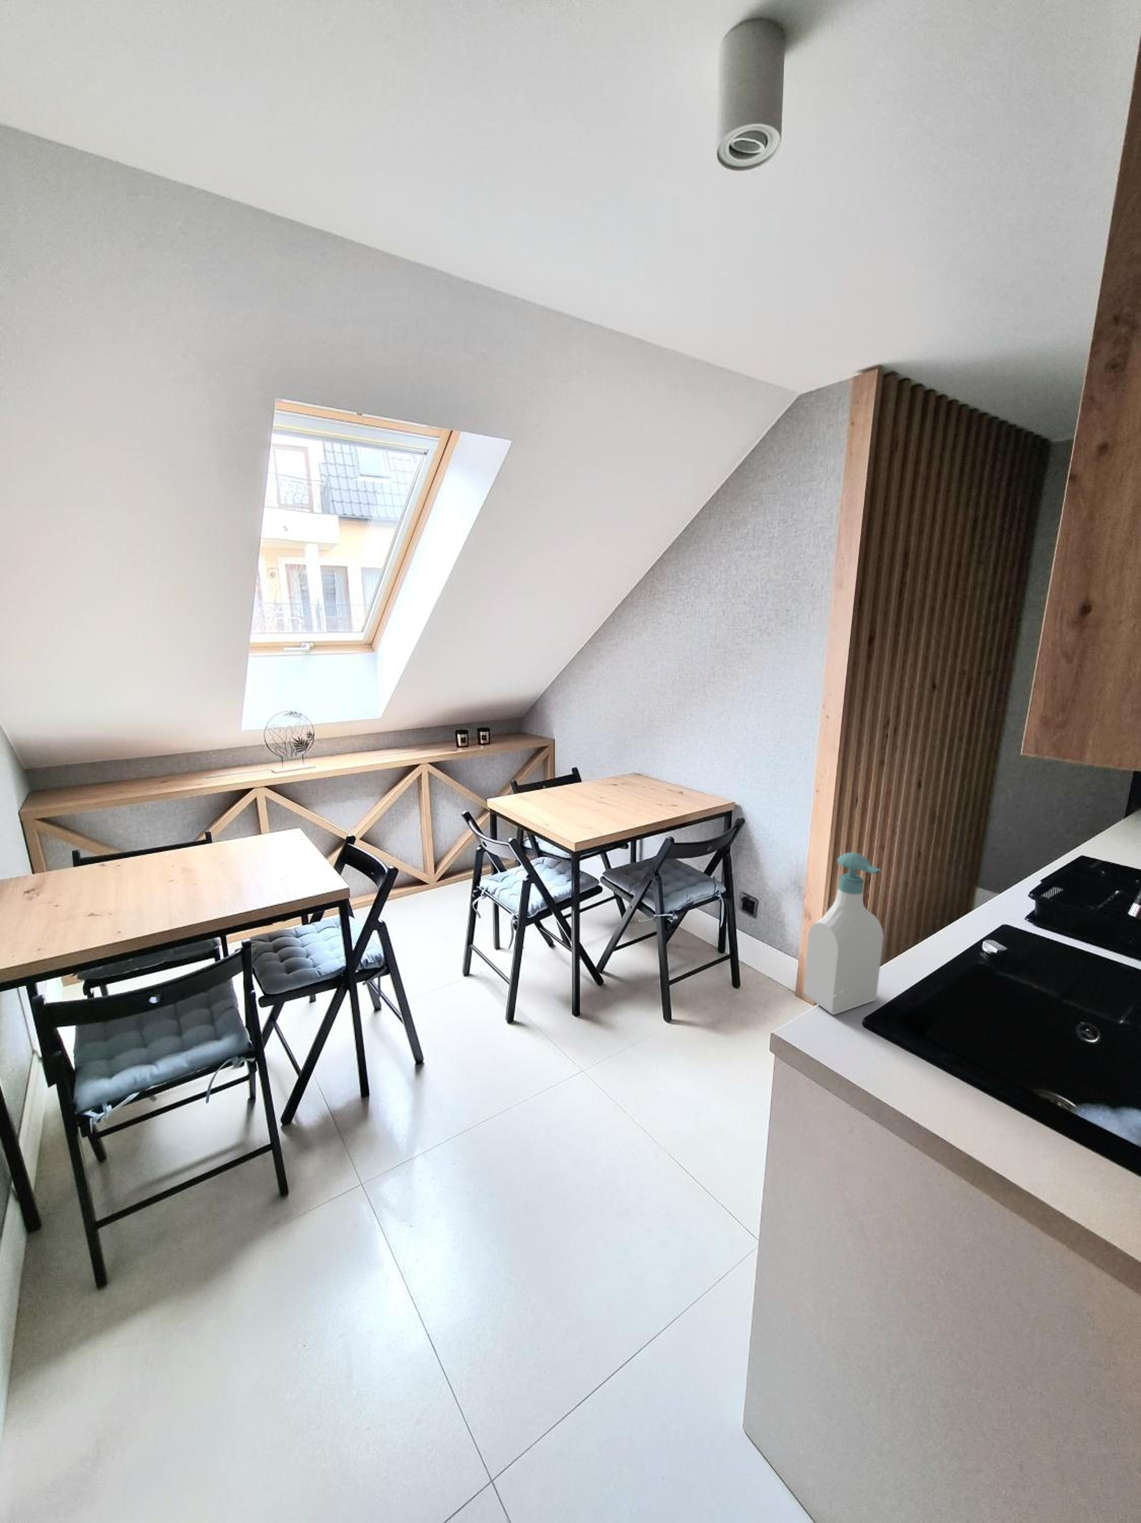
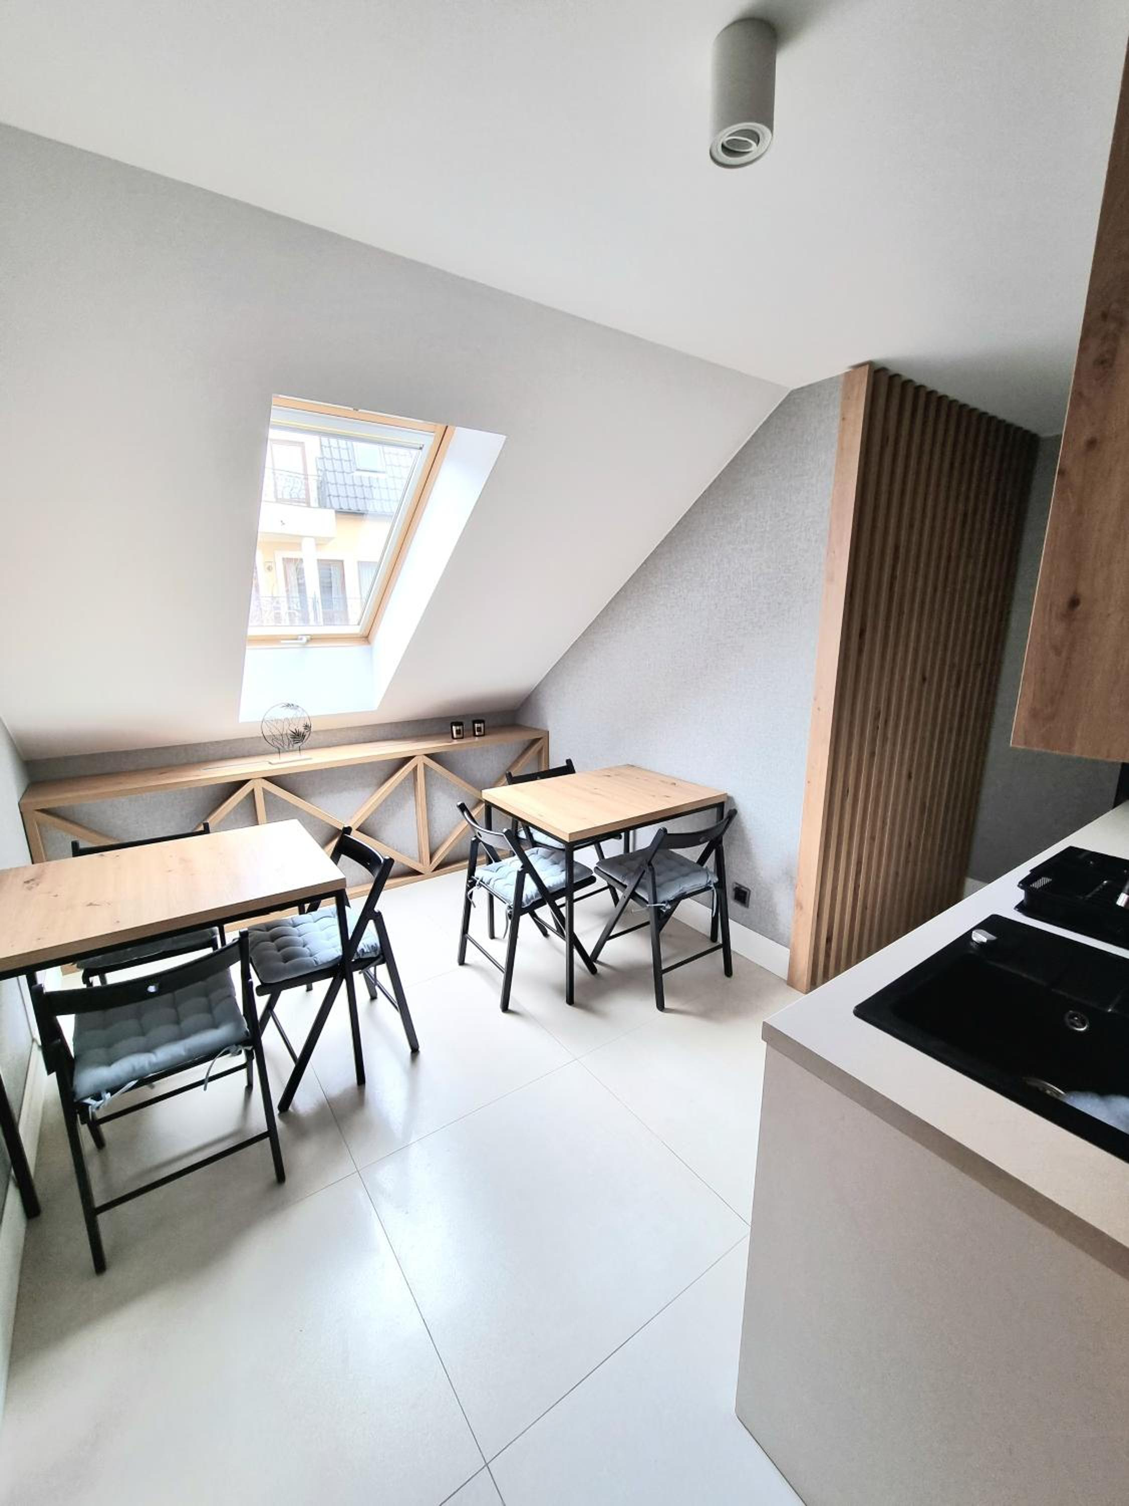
- soap bottle (851, 929)
